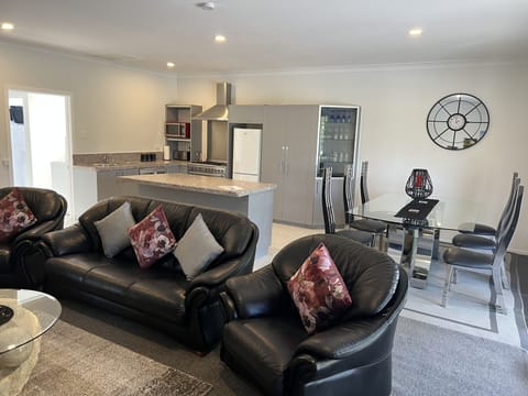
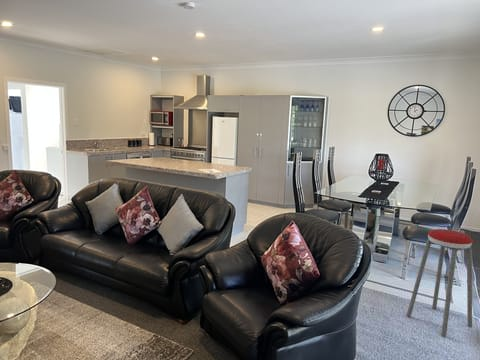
+ music stool (440, 278)
